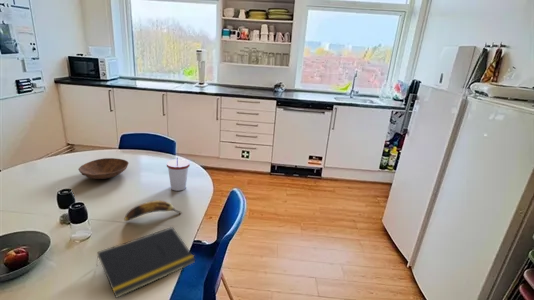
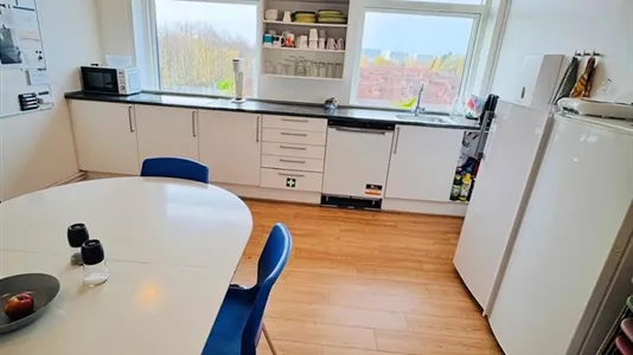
- banana (153, 208)
- notepad (148, 257)
- bowl (105, 170)
- cup (178, 172)
